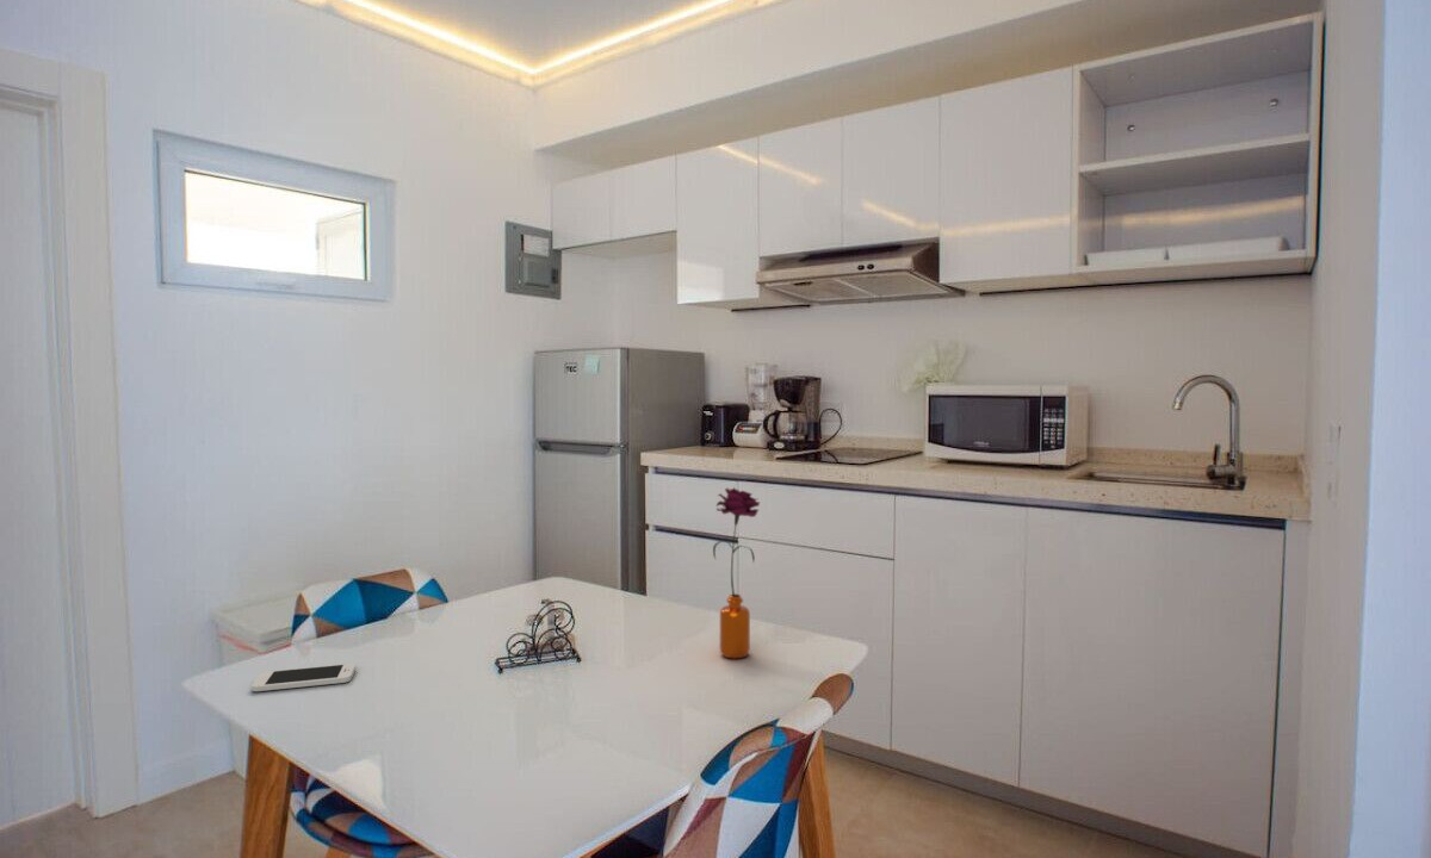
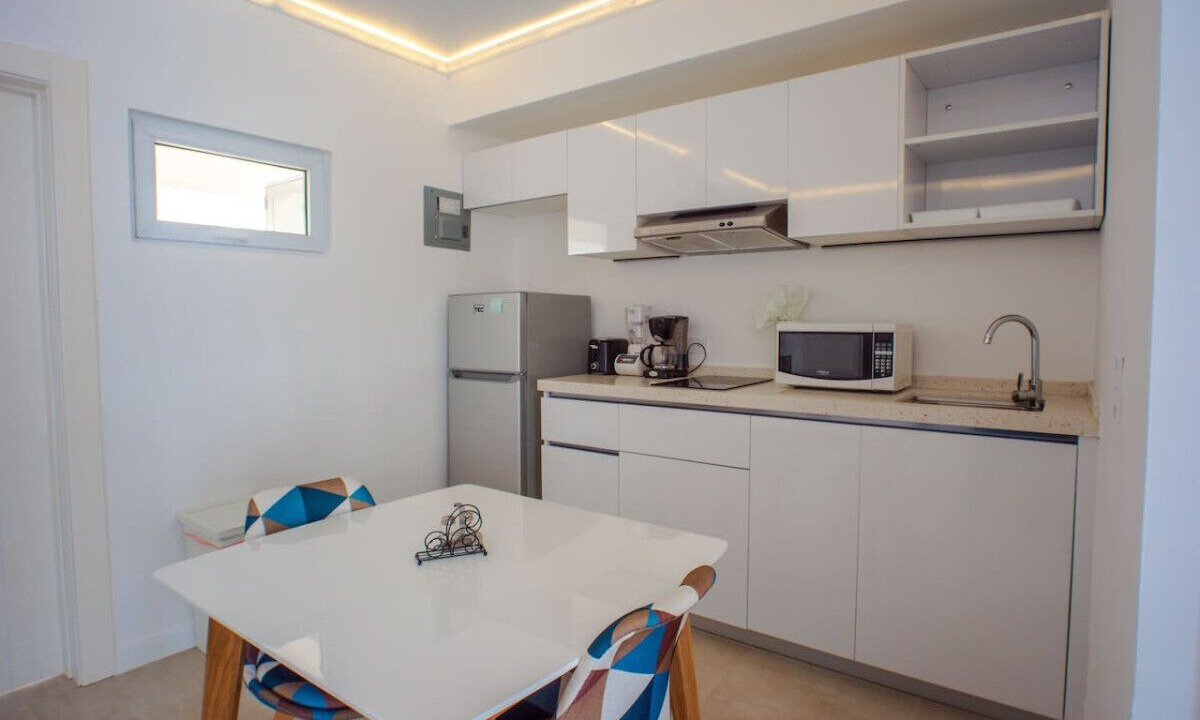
- flower (731, 571)
- smartphone (305, 676)
